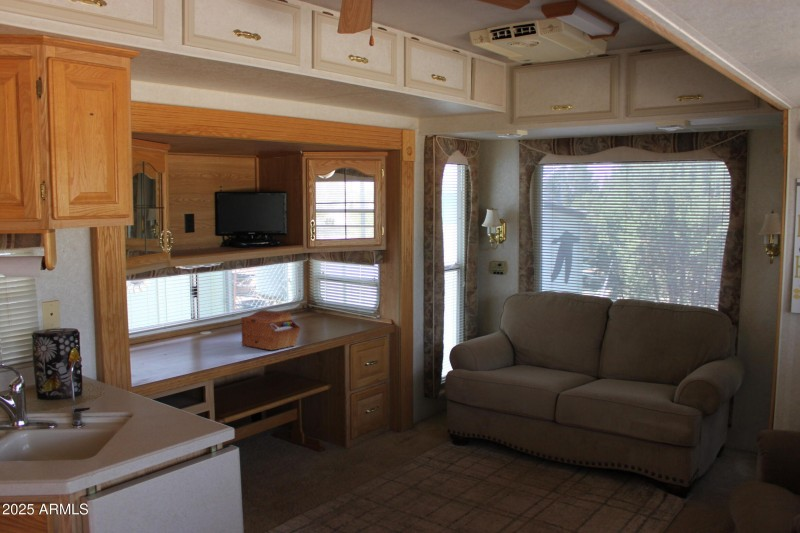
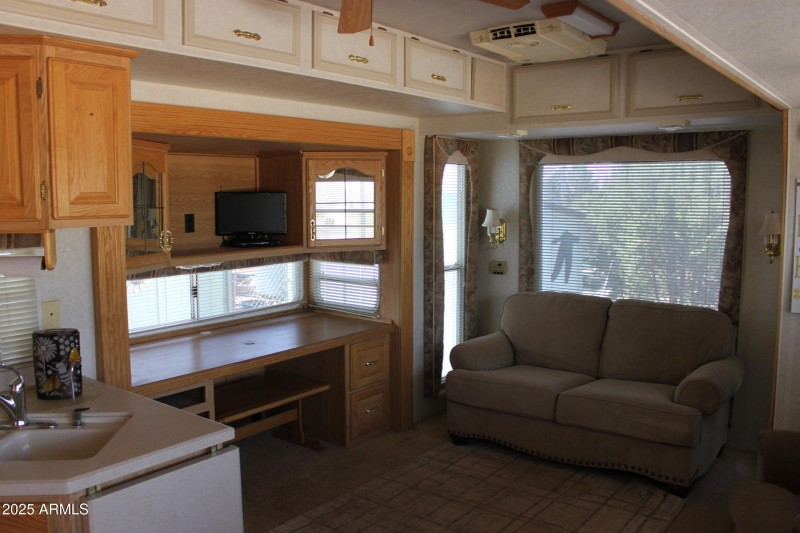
- sewing box (270, 329)
